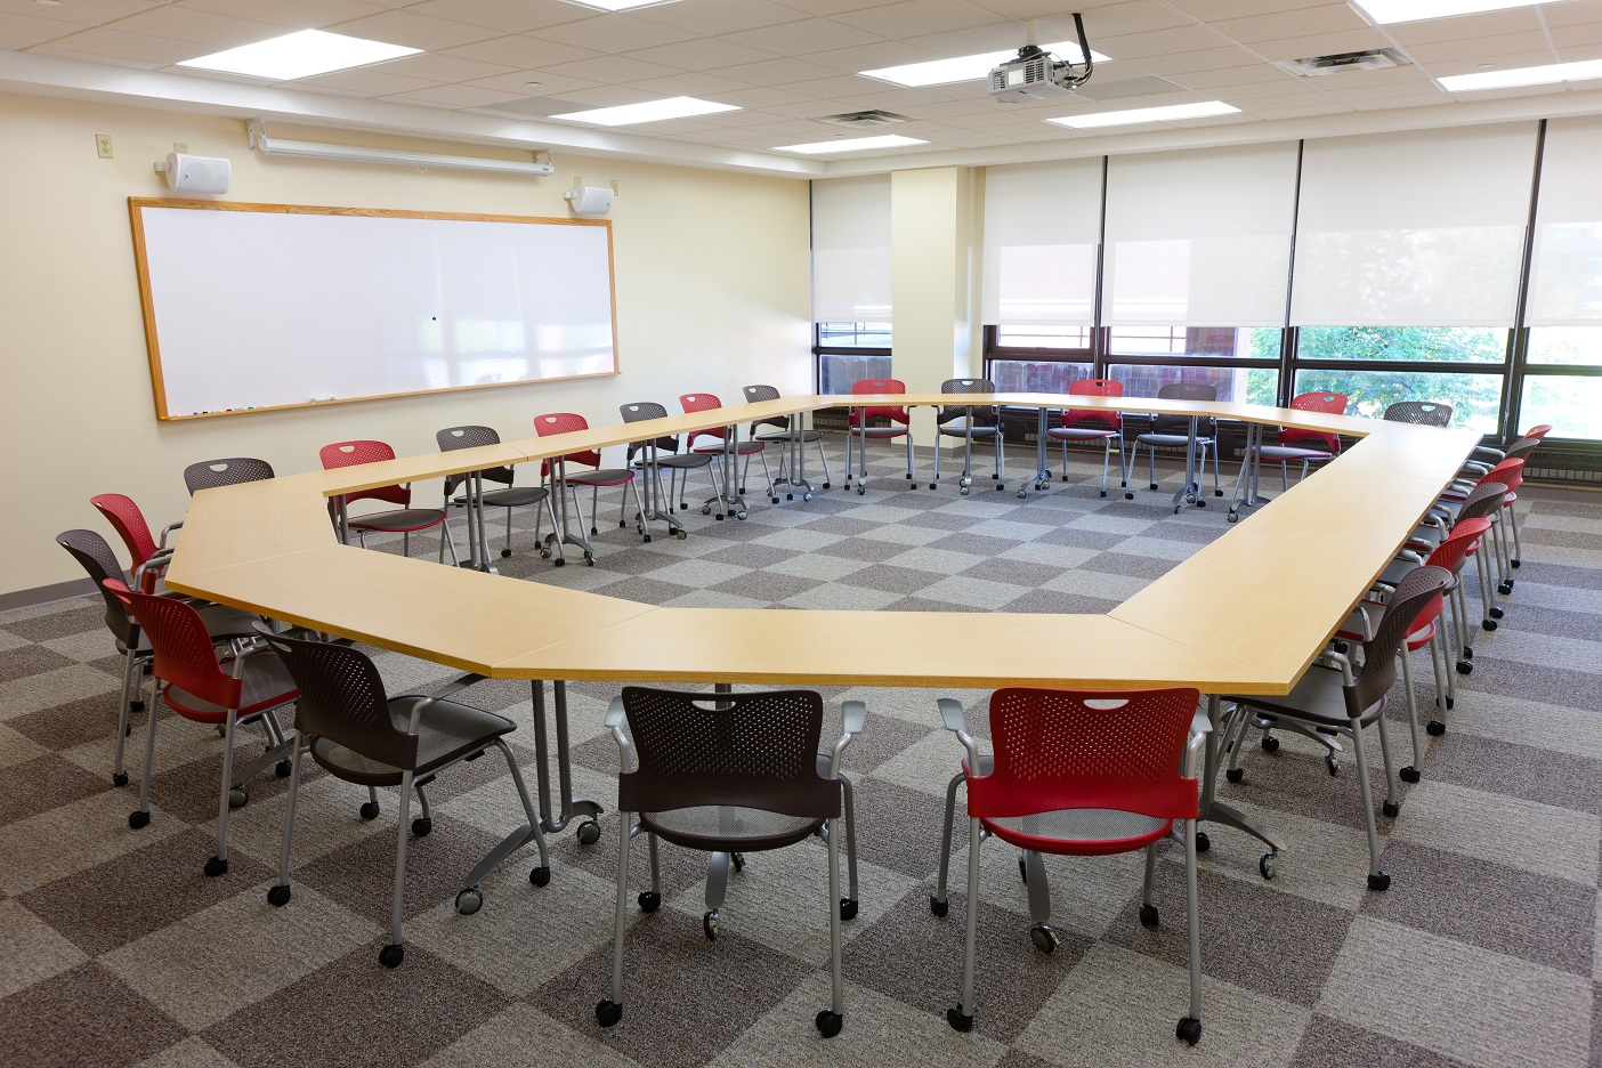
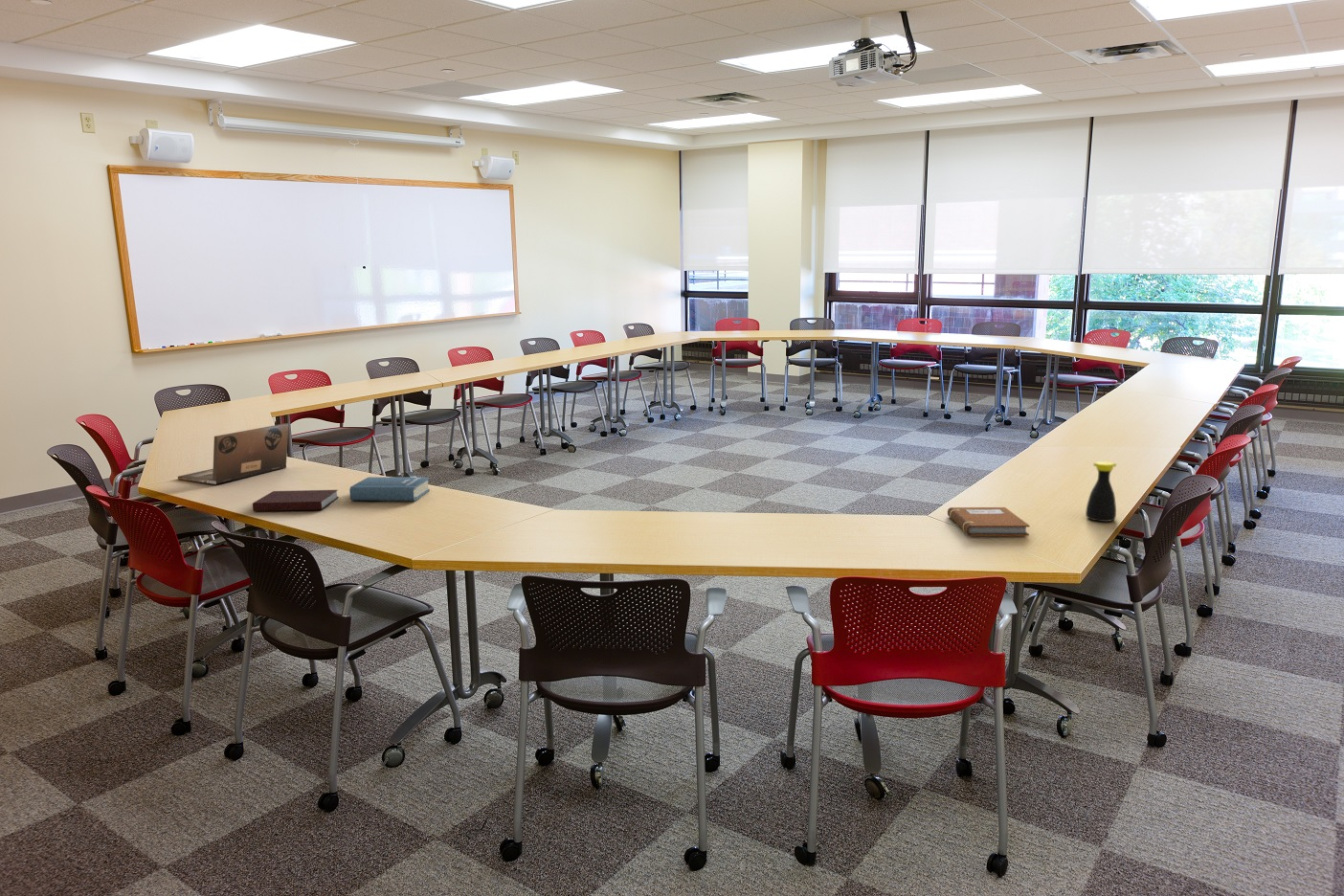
+ notebook (985, 520)
+ book (390, 488)
+ notebook (297, 500)
+ bottle (1102, 490)
+ laptop (234, 450)
